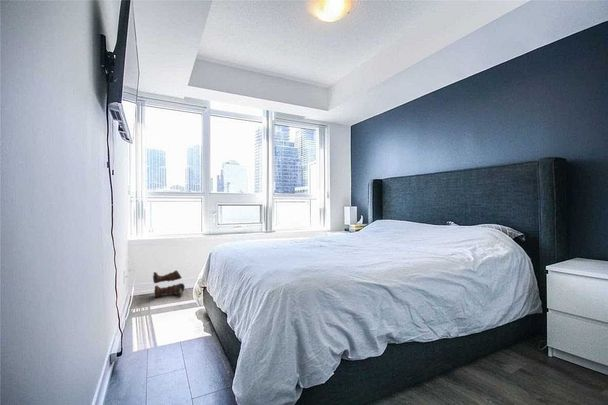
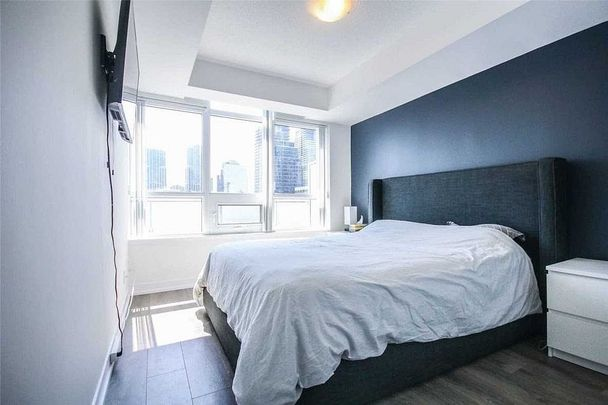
- boots (169, 280)
